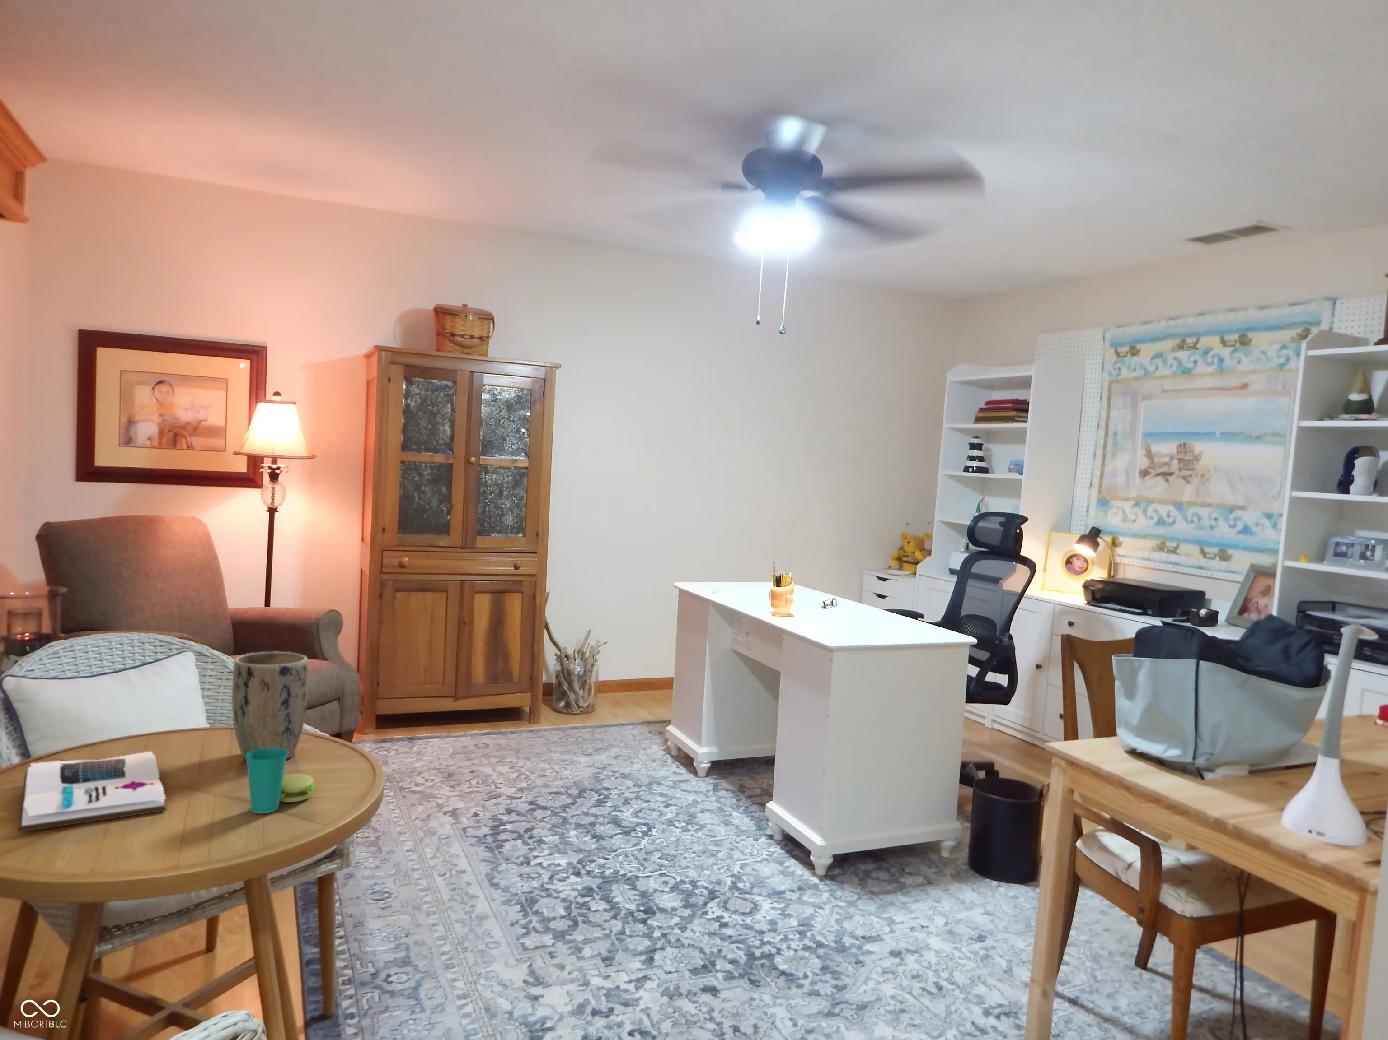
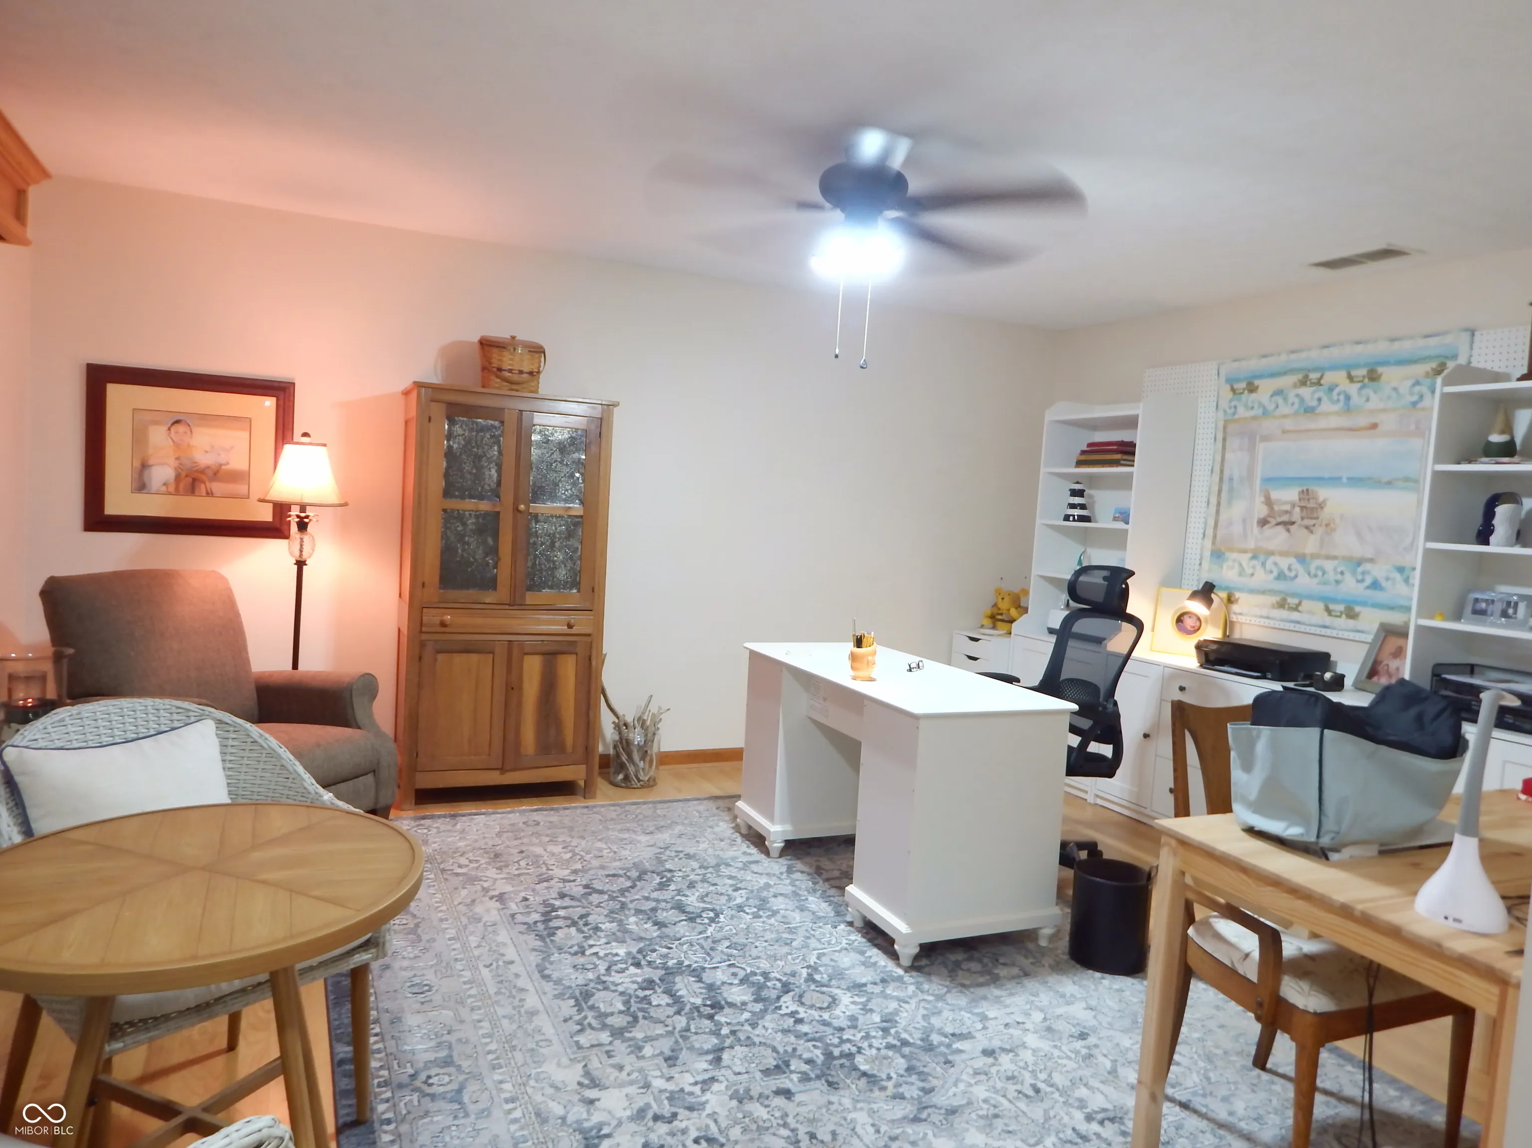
- plant pot (269, 707)
- book (94, 785)
- cup (281, 776)
